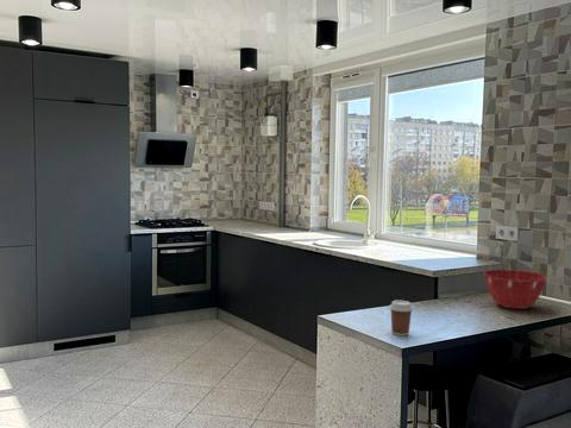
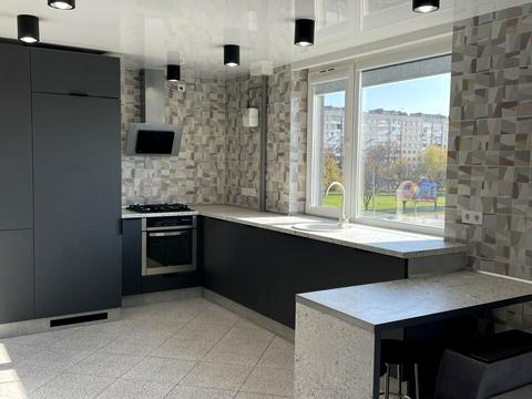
- coffee cup (400, 317)
- mixing bowl (514, 290)
